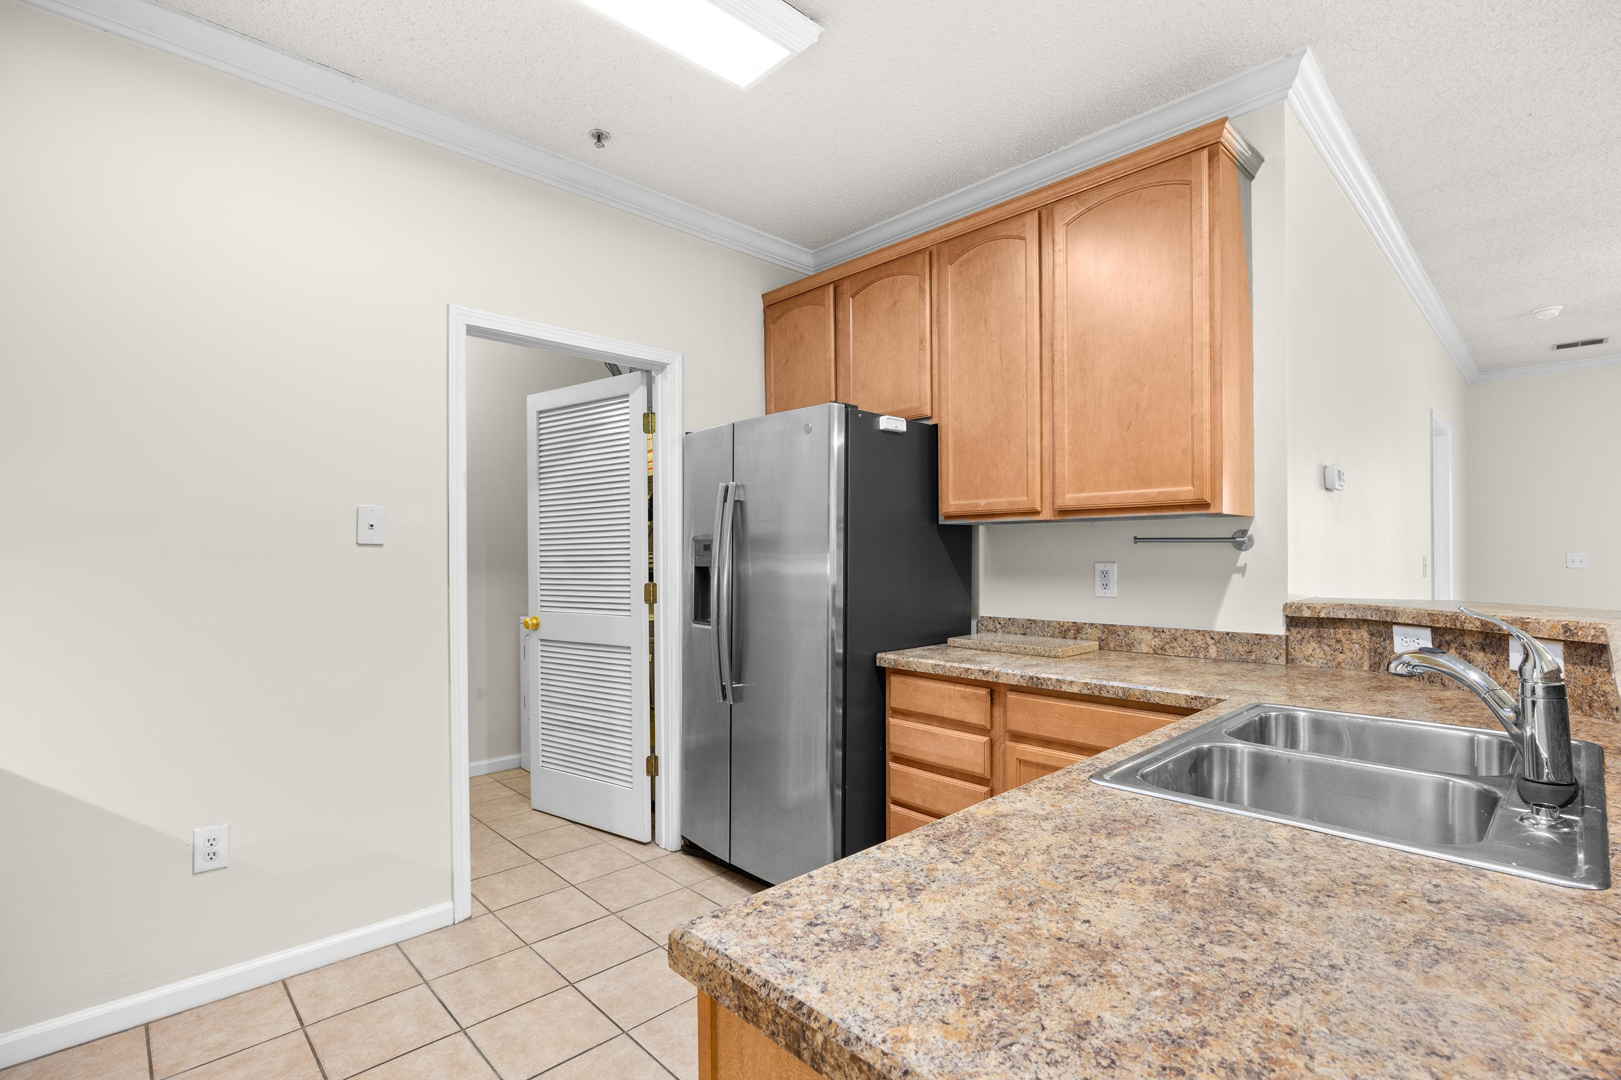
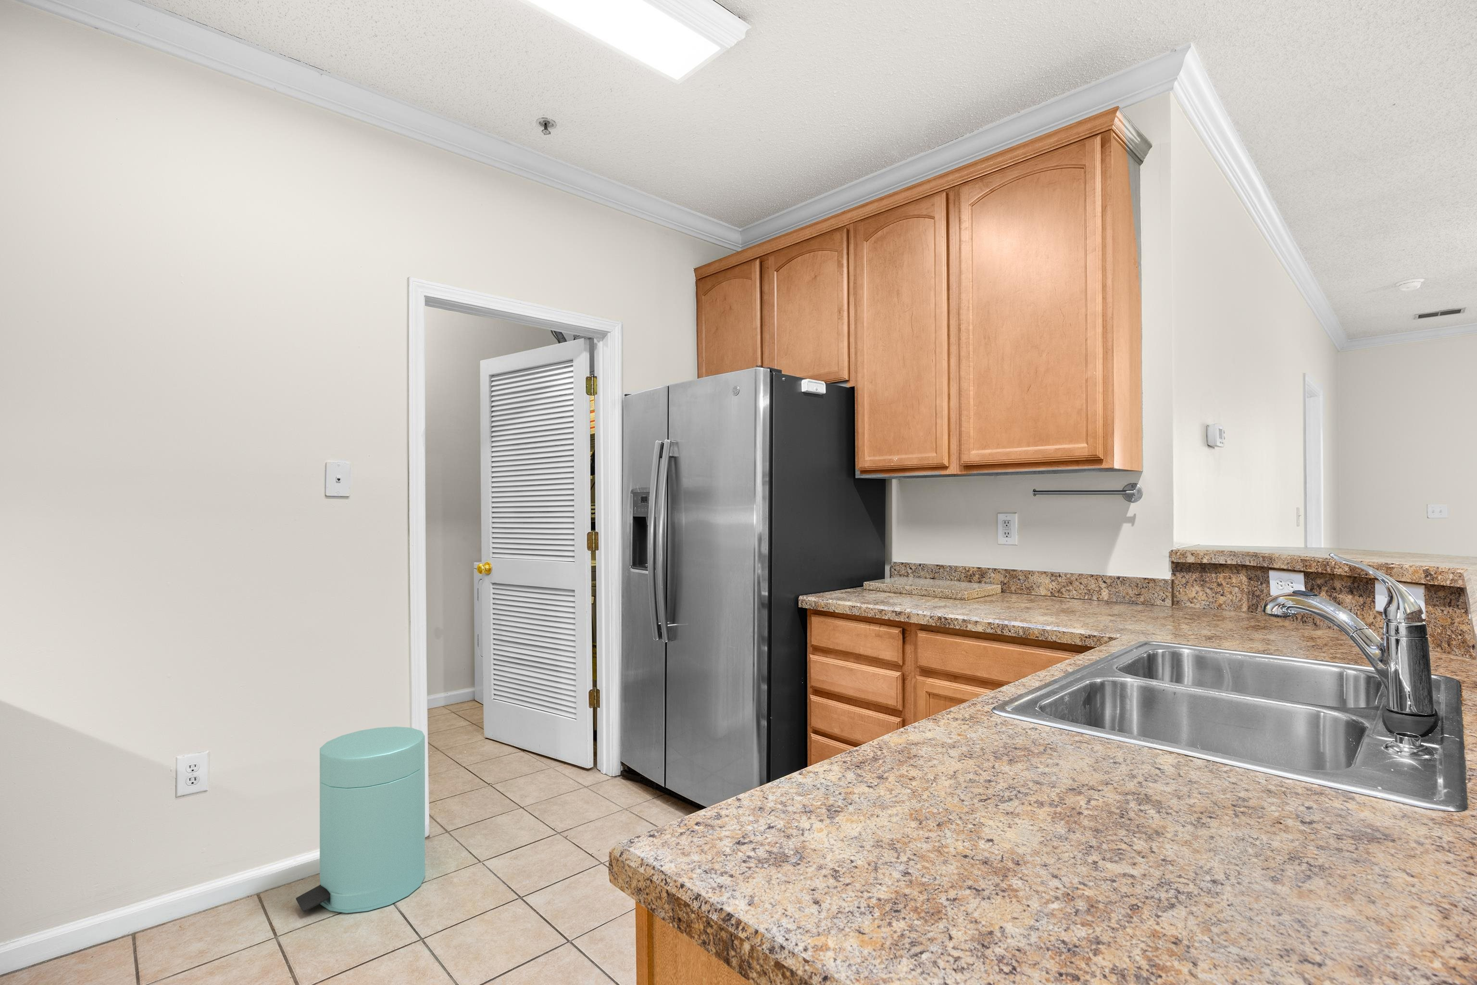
+ trash can (364, 815)
